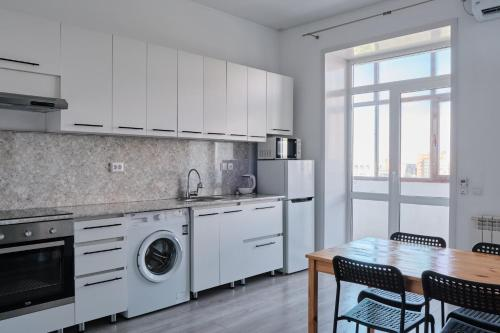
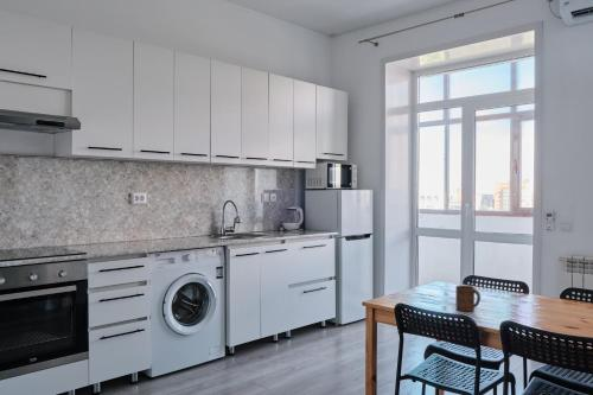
+ cup (467, 298)
